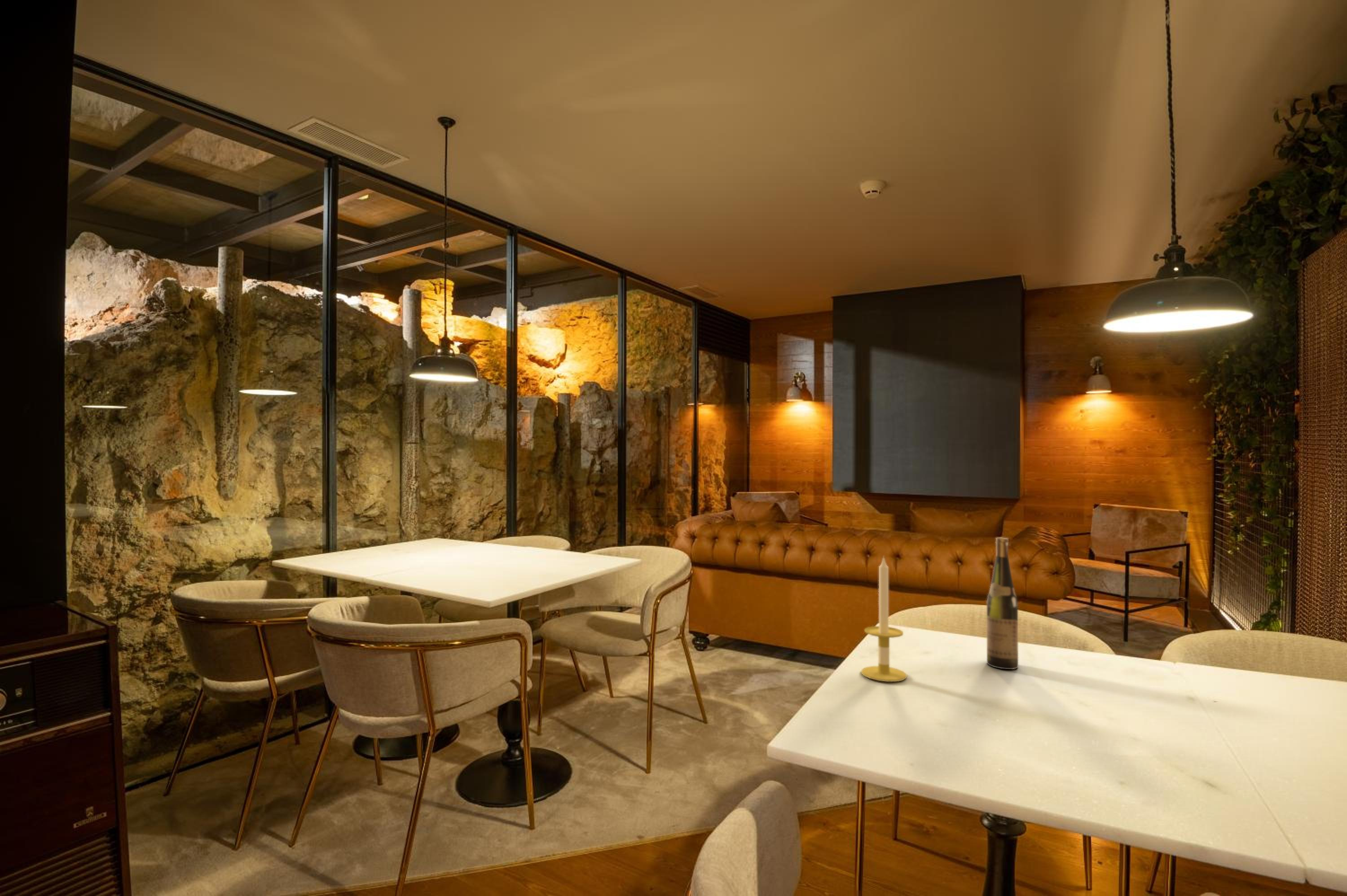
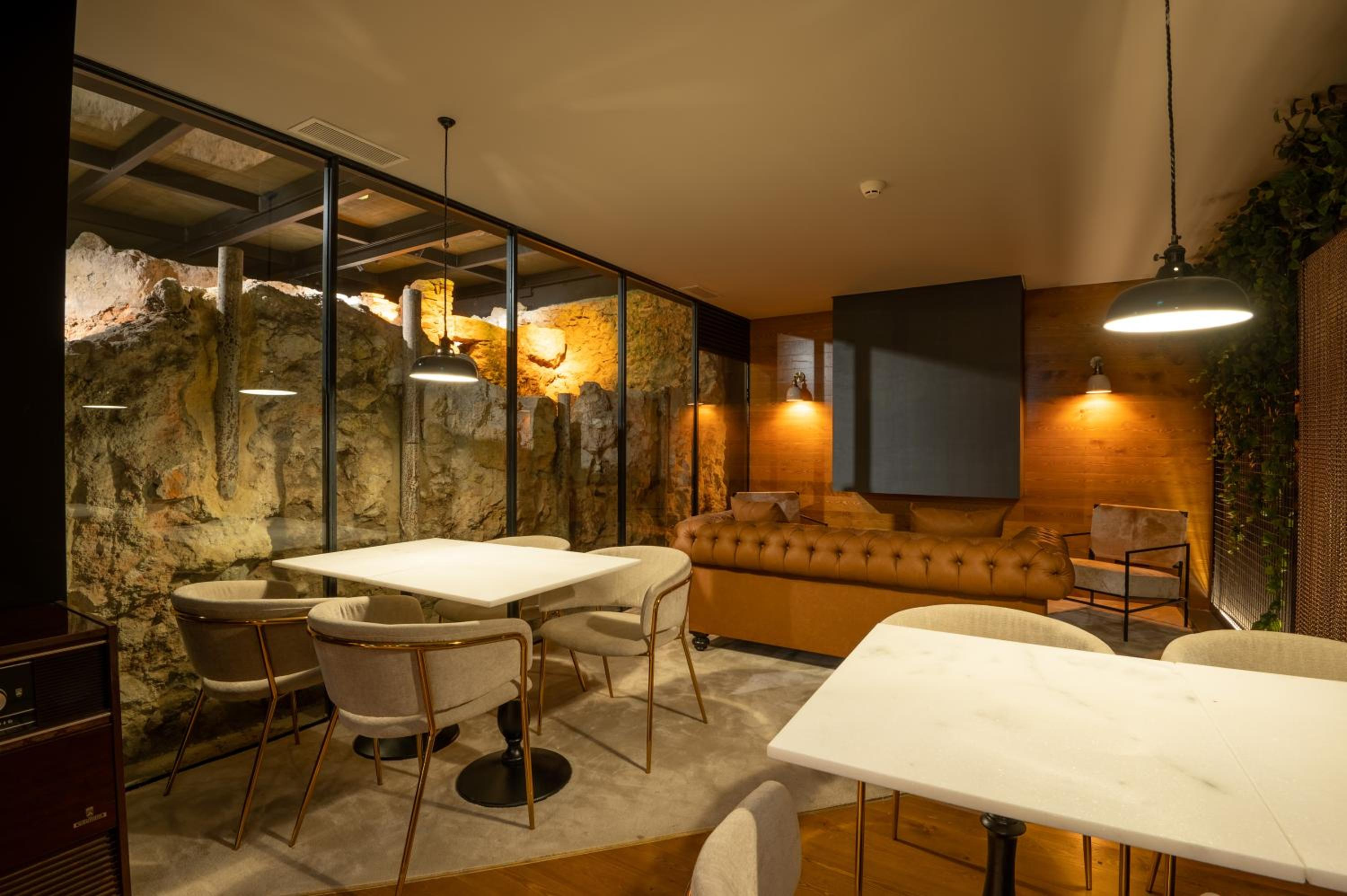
- wine bottle (1002, 601)
- candle (884, 615)
